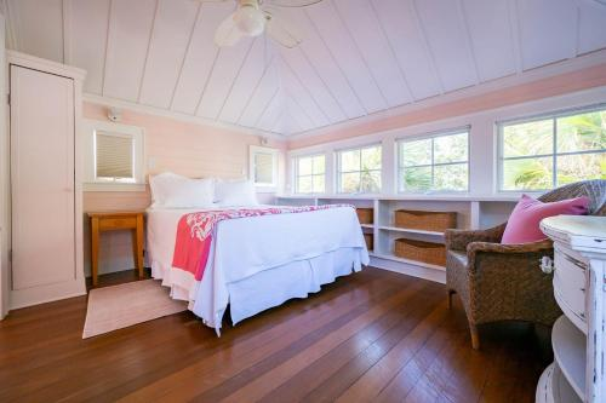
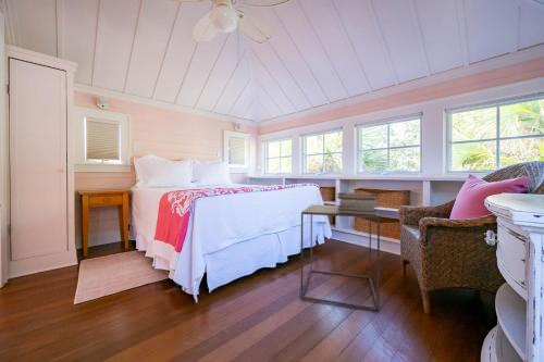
+ book stack (357, 202)
+ side table (337, 273)
